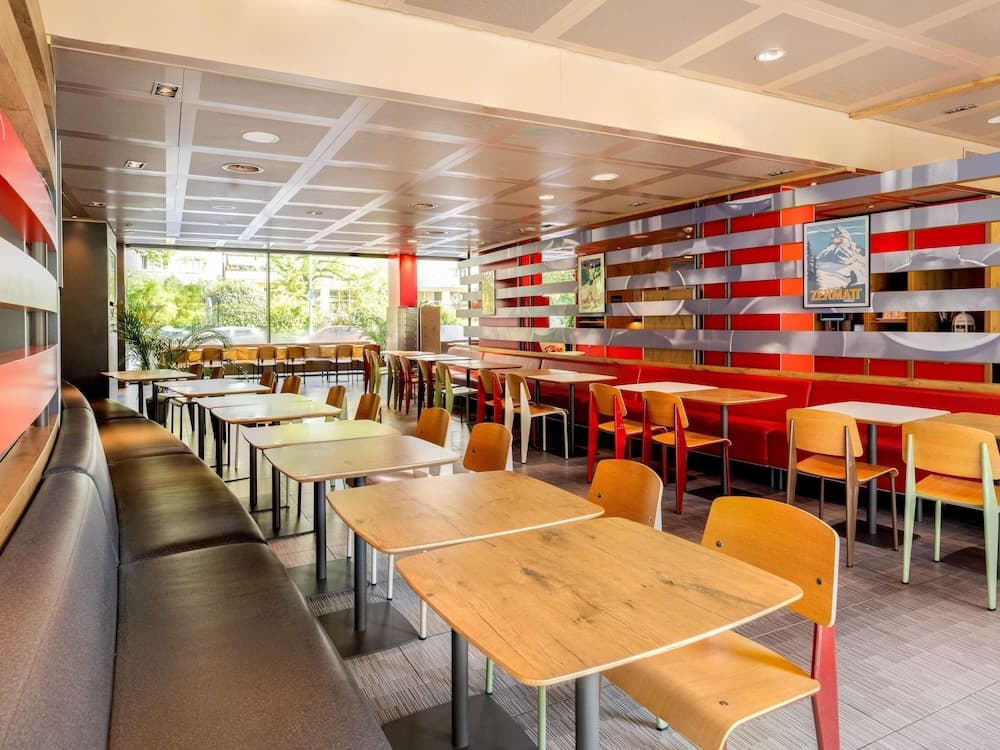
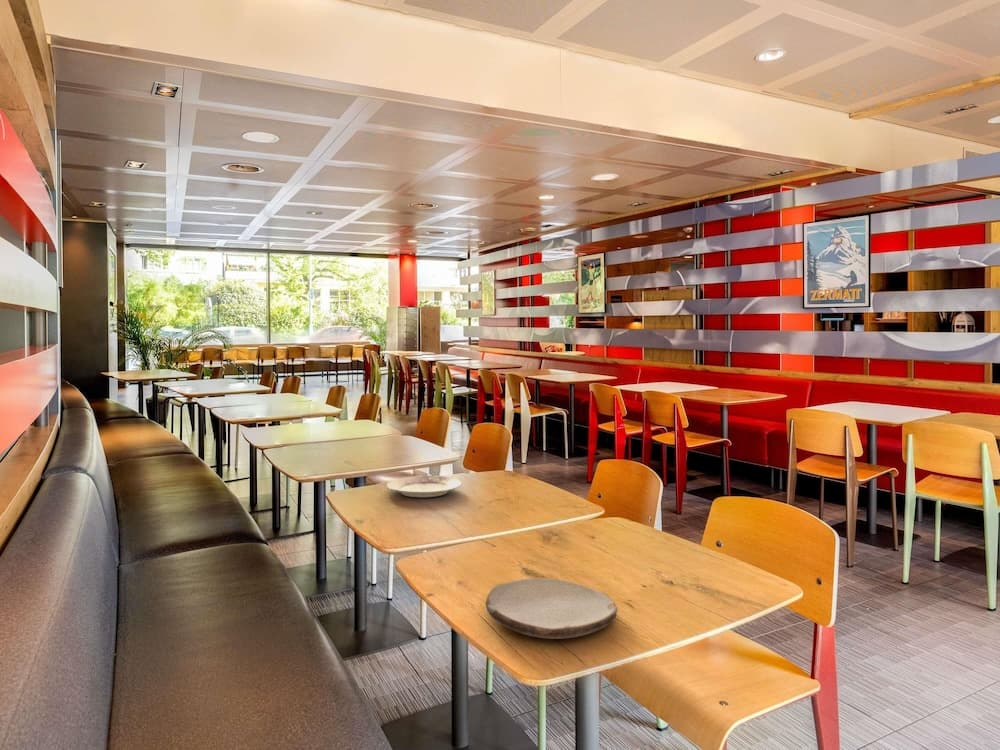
+ plate (424, 487)
+ plate (551, 607)
